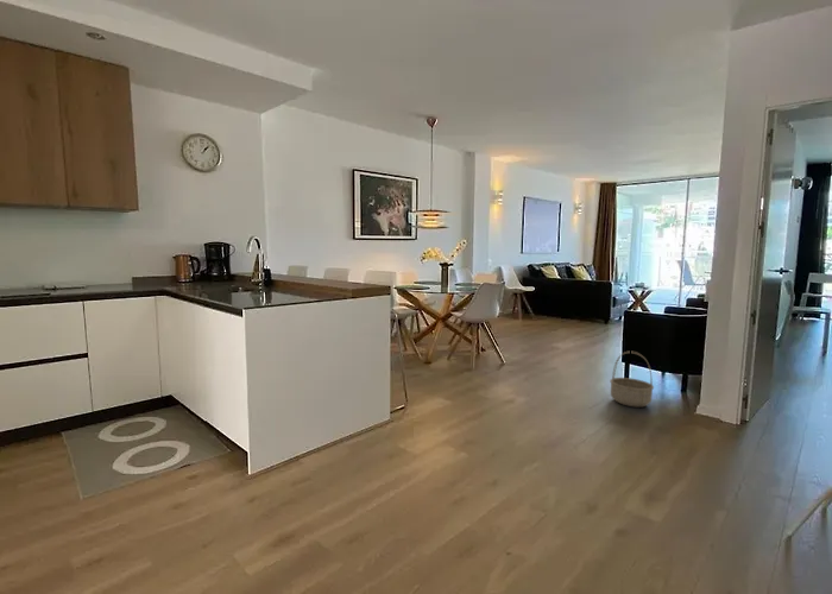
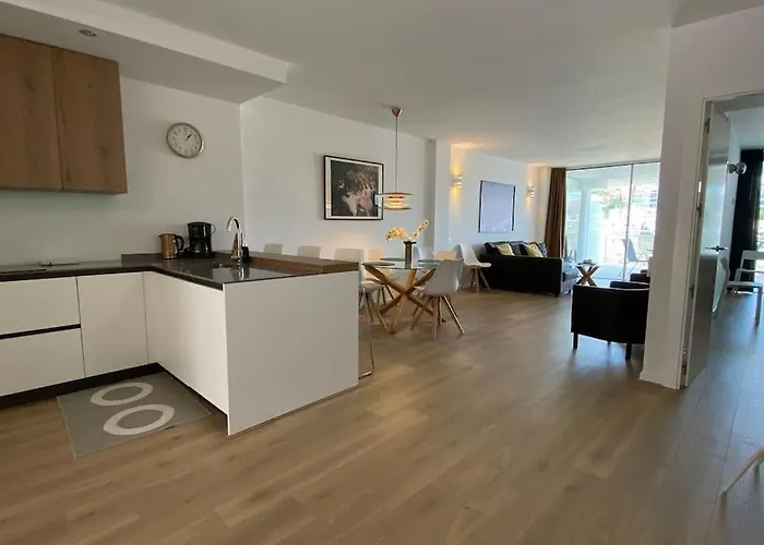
- basket (631, 379)
